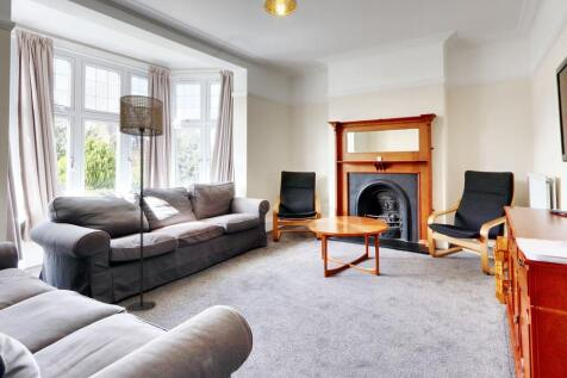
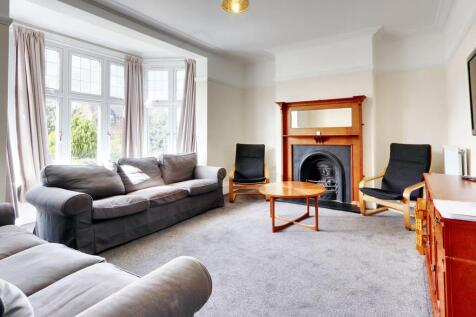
- floor lamp (142, 203)
